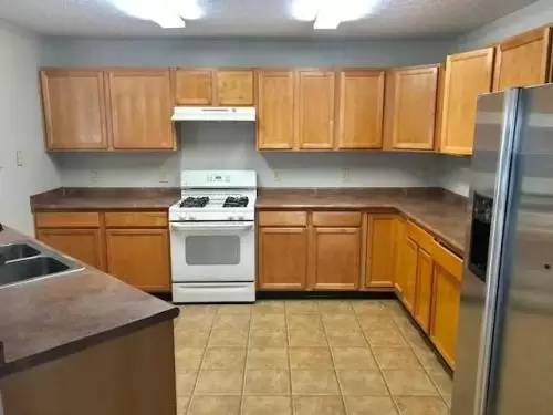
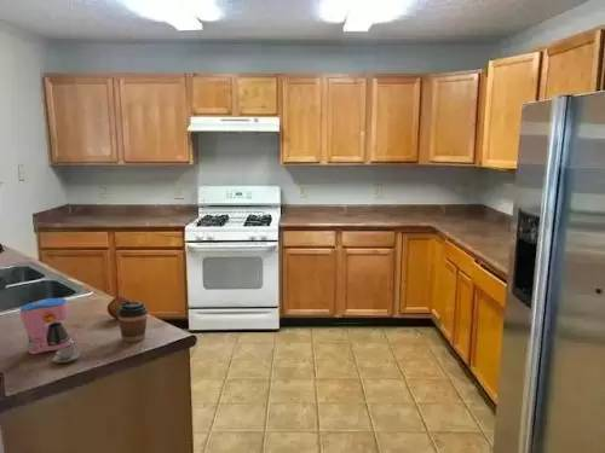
+ apple (119, 307)
+ coffee maker (50, 326)
+ coffee cup (132, 319)
